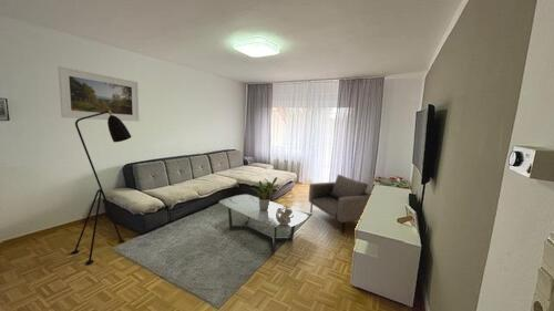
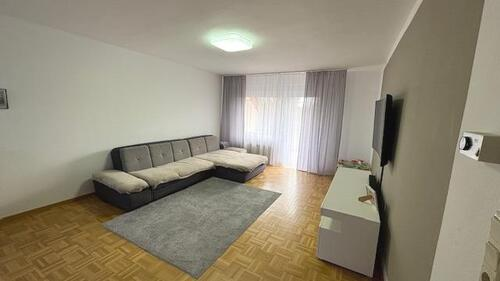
- potted plant (267, 194)
- decorative sphere (284, 215)
- floor lamp (100, 184)
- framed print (104, 97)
- armchair (340, 199)
- coffee table (259, 220)
